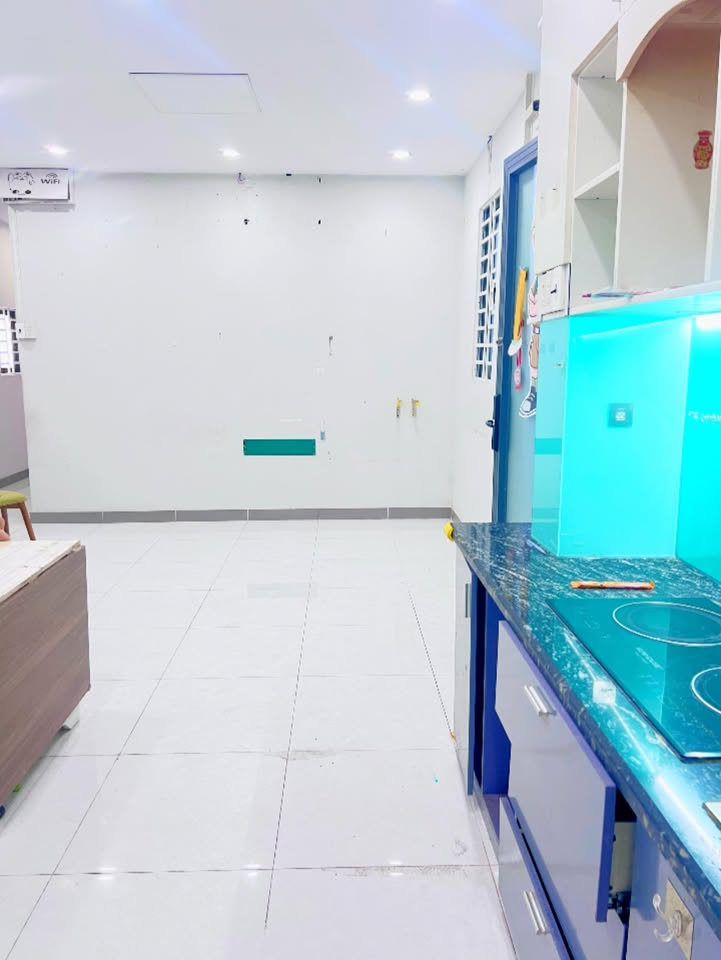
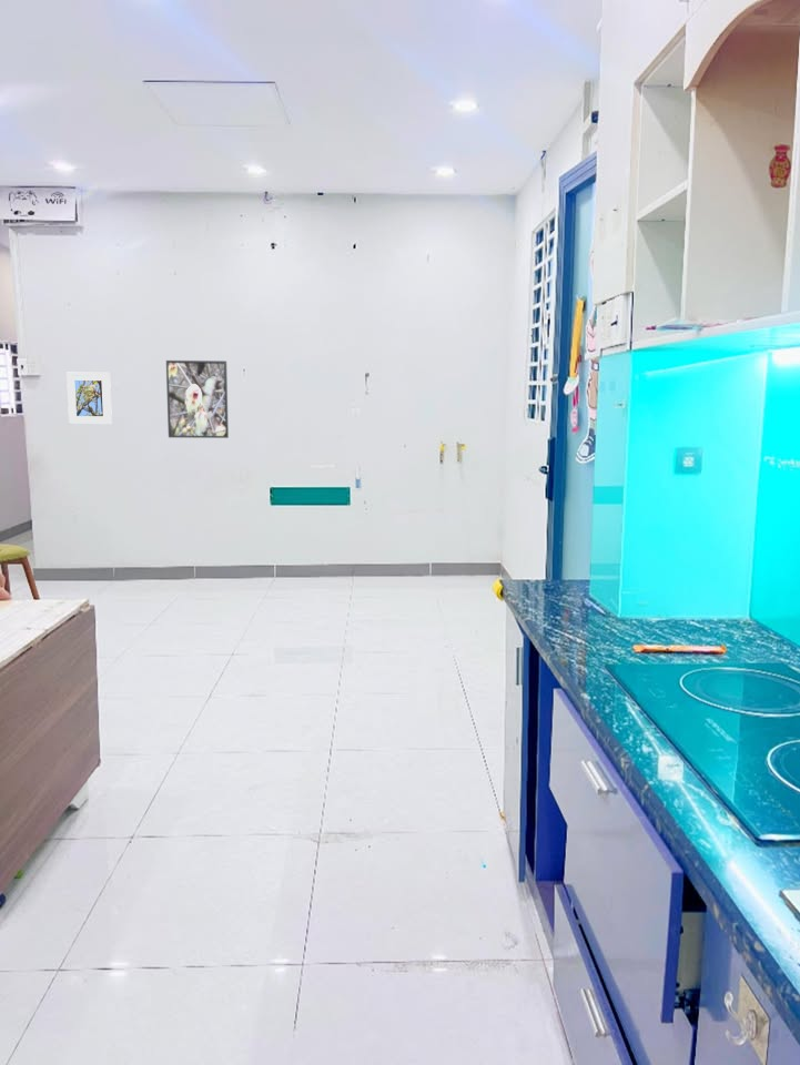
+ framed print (196, 399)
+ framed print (89, 398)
